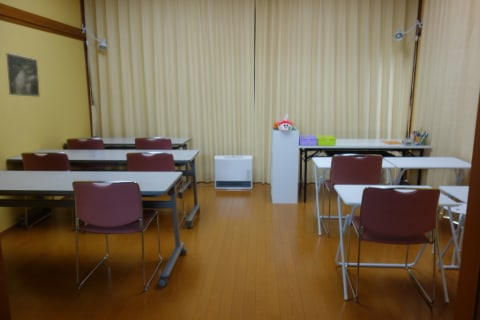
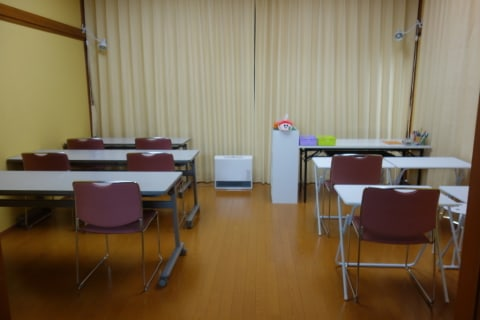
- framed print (24, 76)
